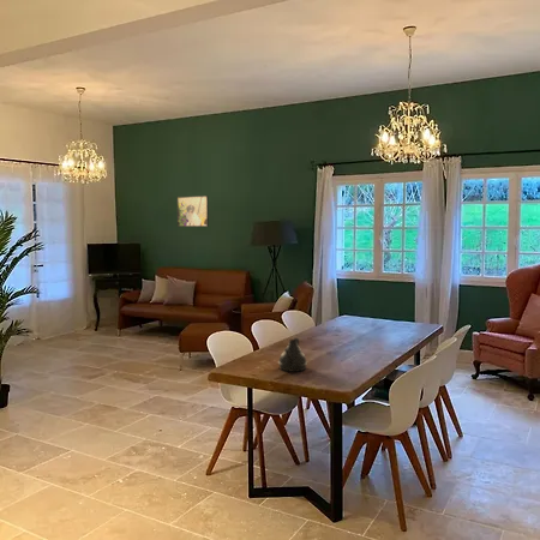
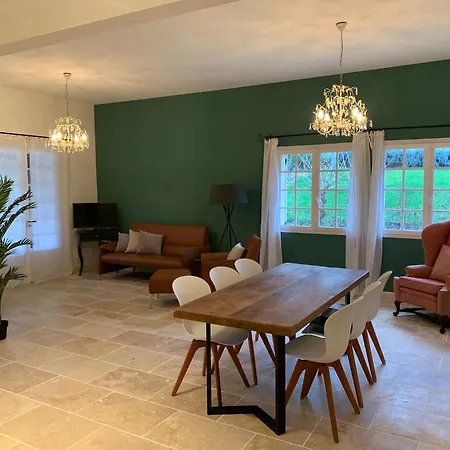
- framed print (192, 211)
- teapot (290, 355)
